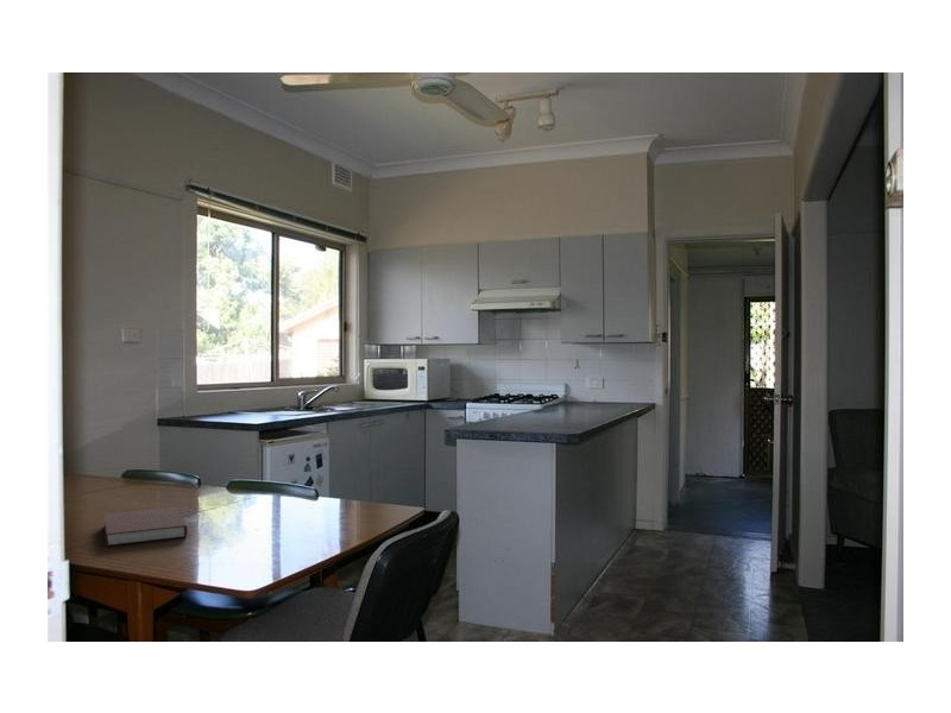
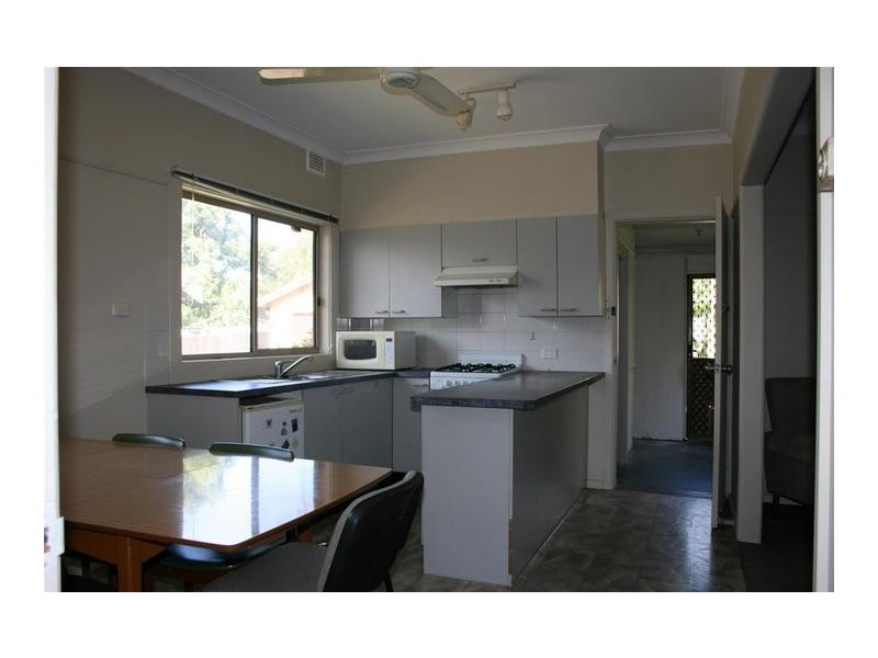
- notebook (144, 525)
